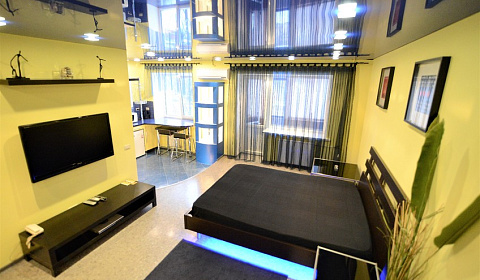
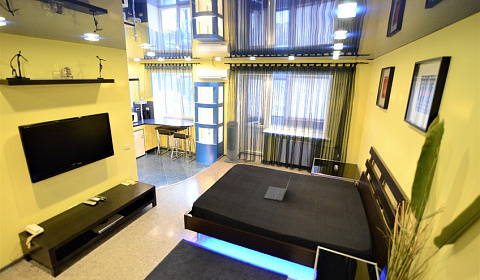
+ air purifier (232, 141)
+ laptop (276, 187)
